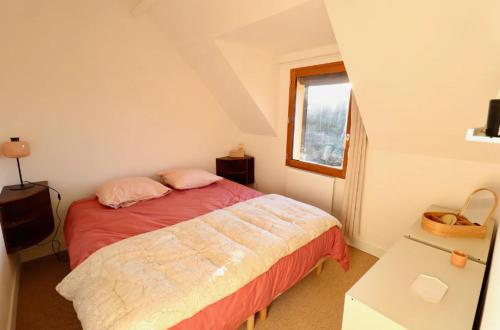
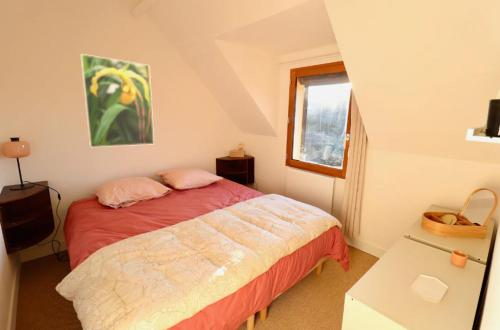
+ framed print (121, 104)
